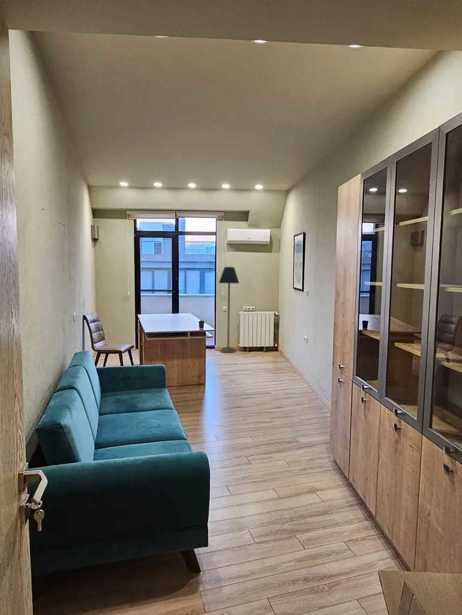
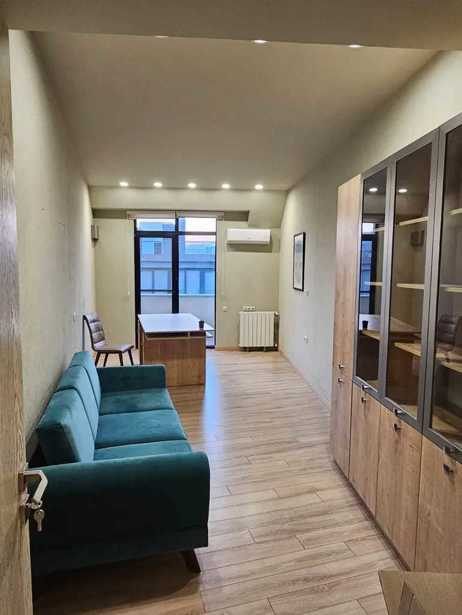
- floor lamp (228, 309)
